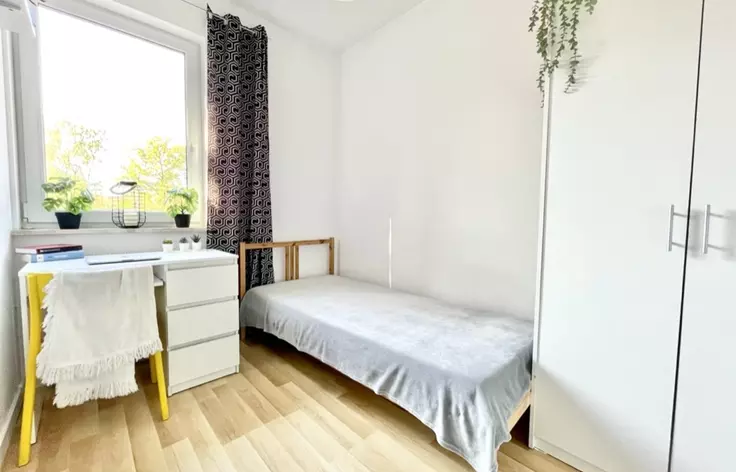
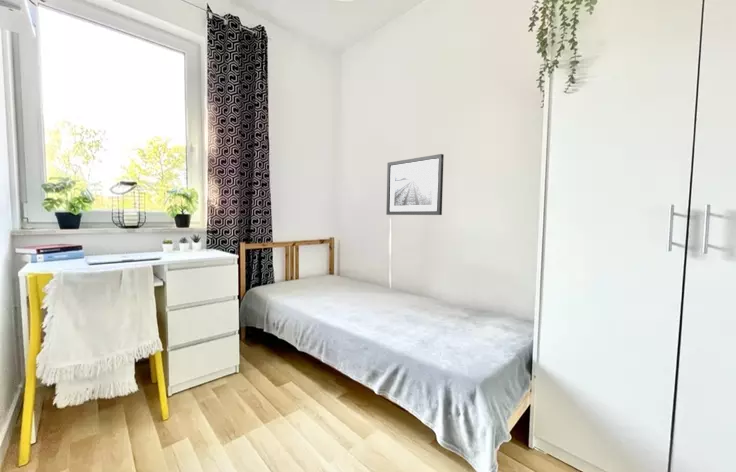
+ wall art (412, 187)
